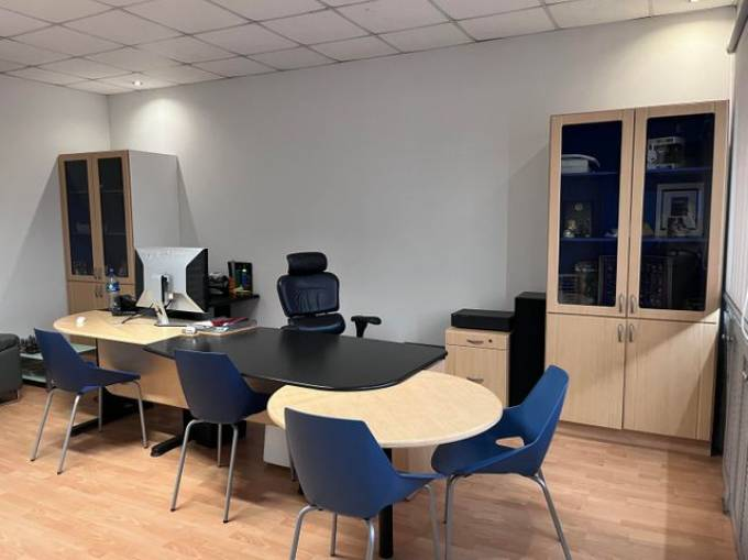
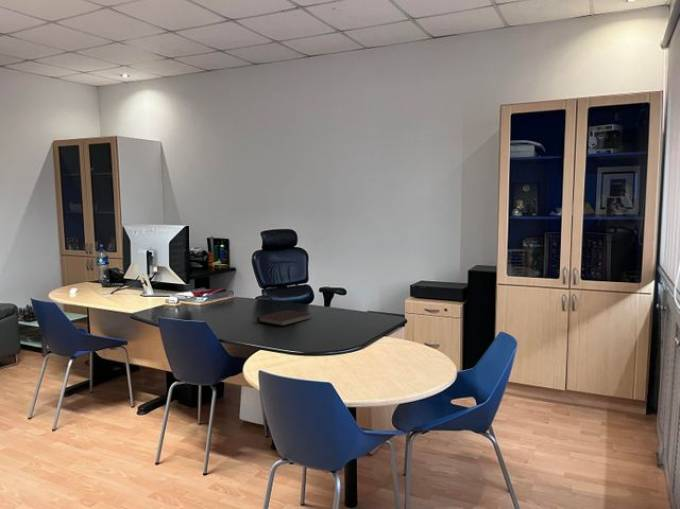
+ notebook (284, 317)
